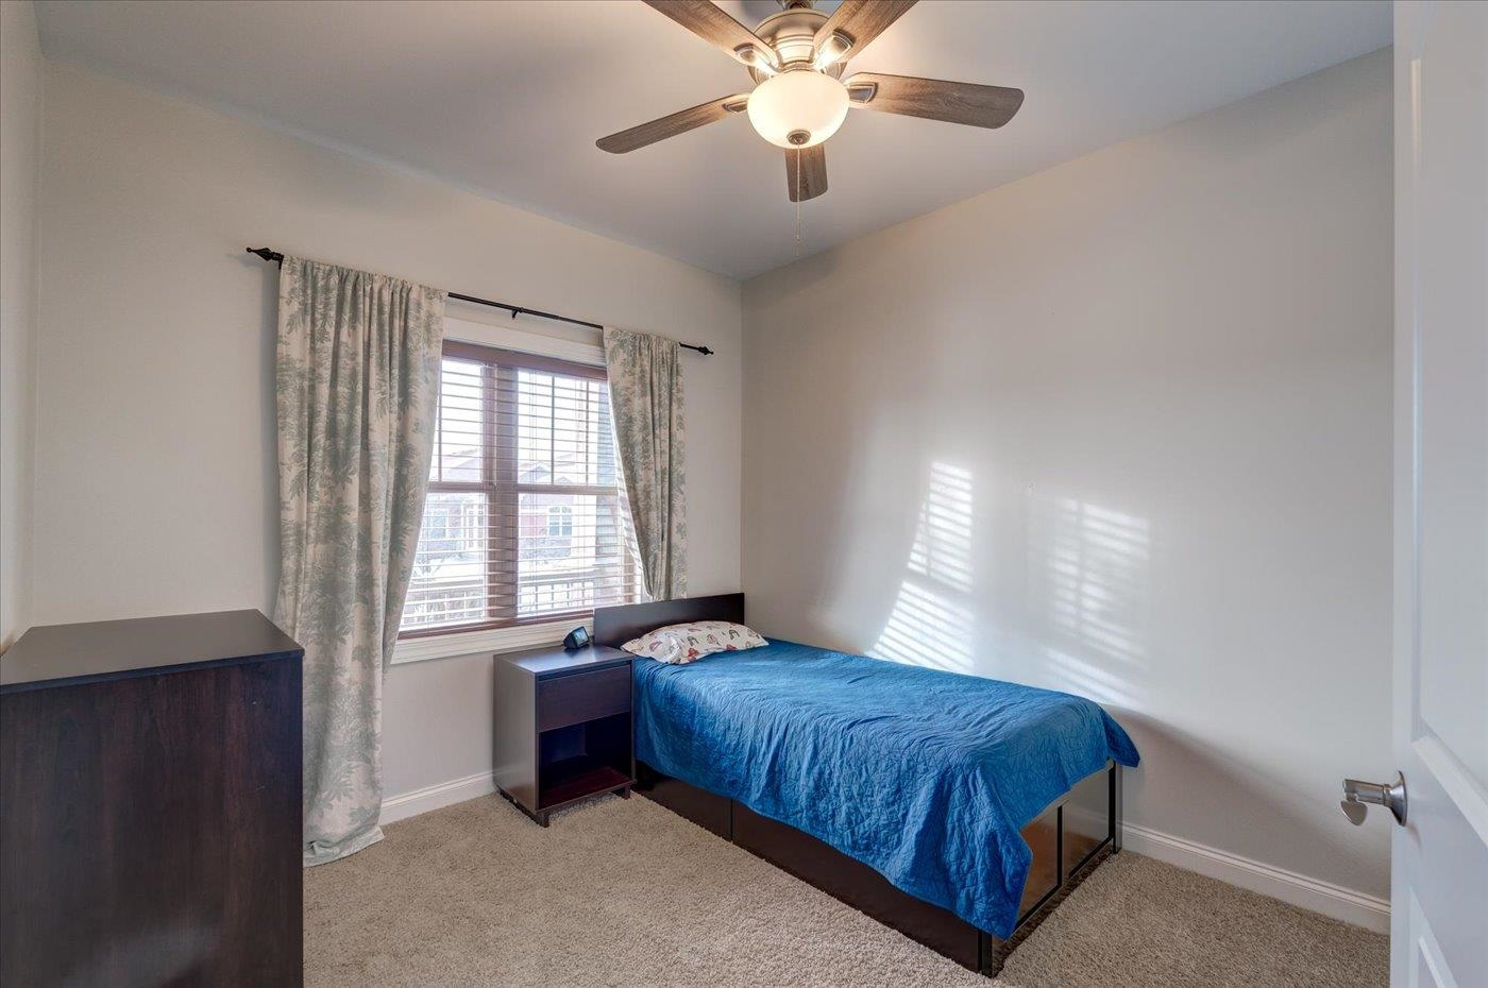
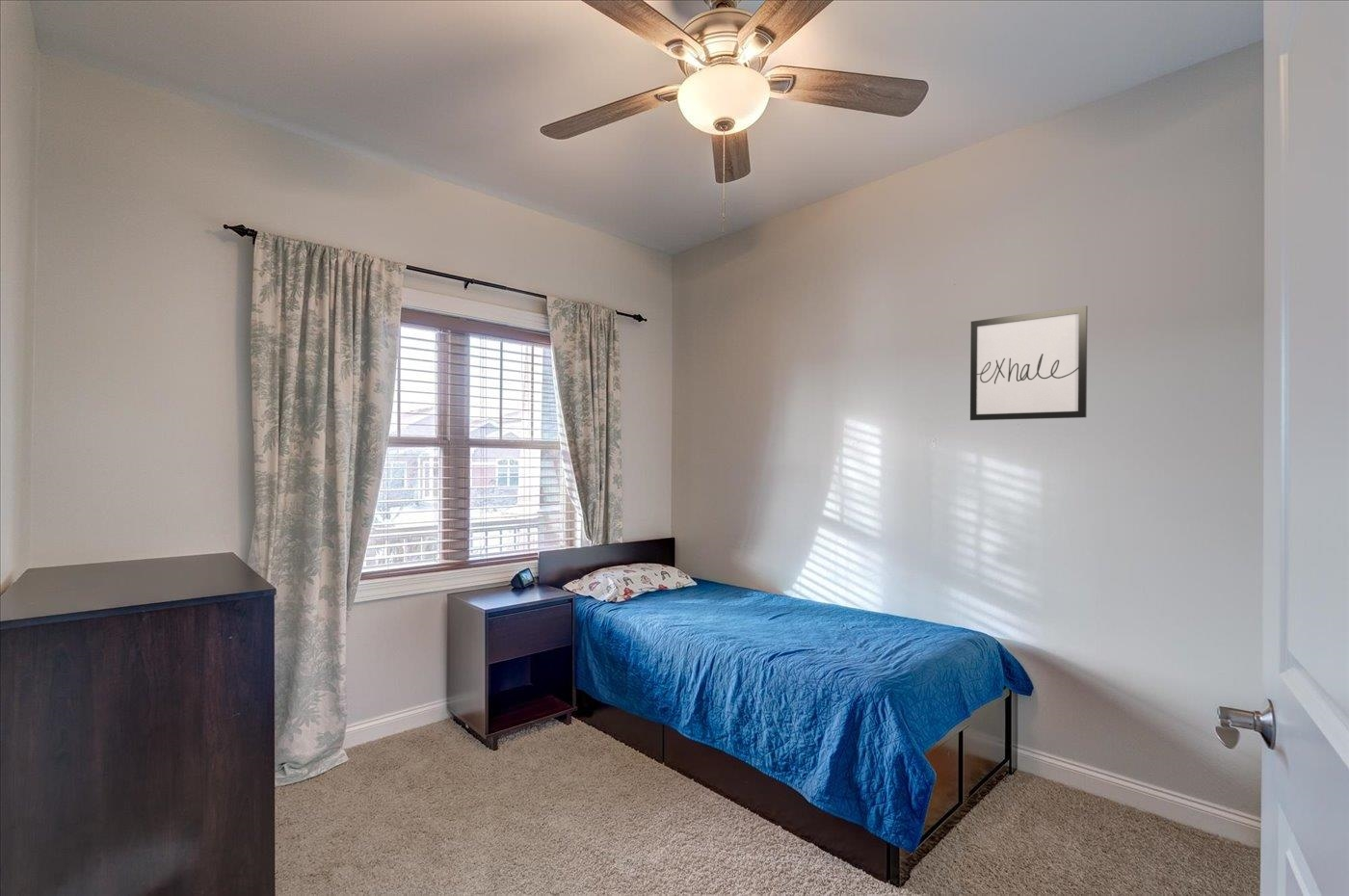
+ wall art (1025, 366)
